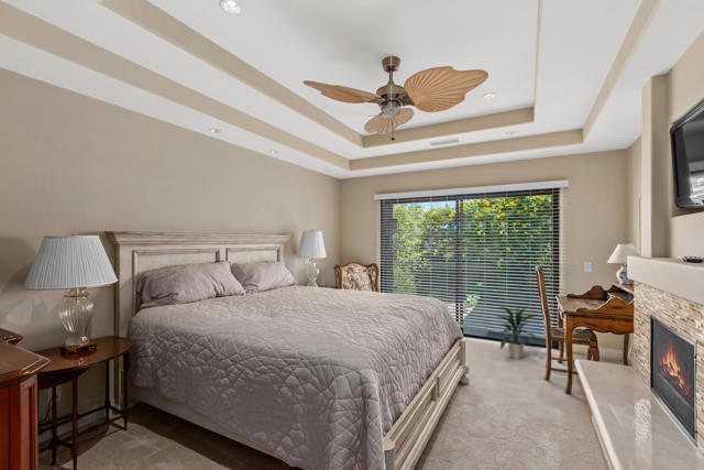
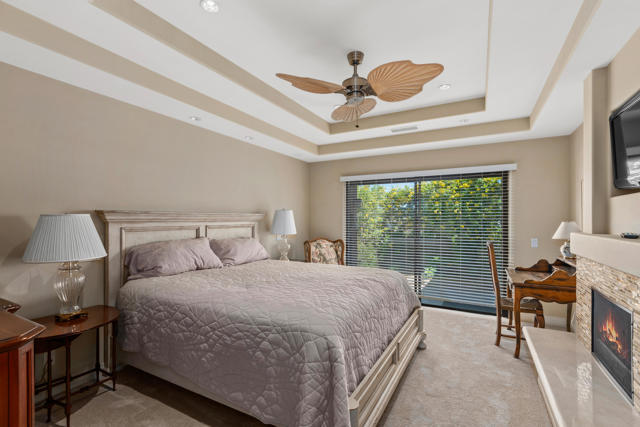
- indoor plant (514, 330)
